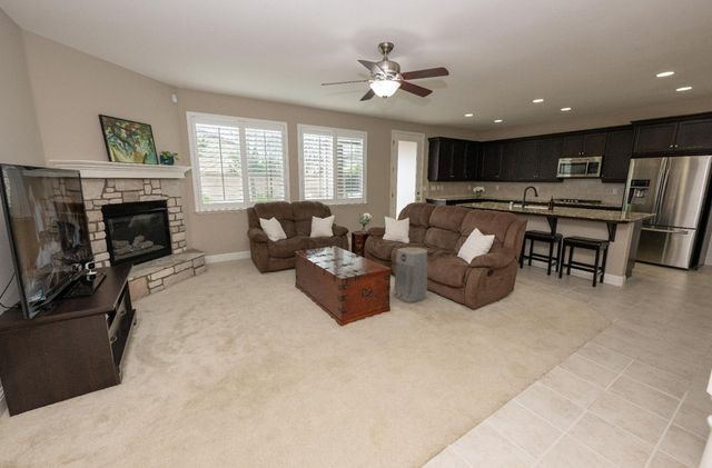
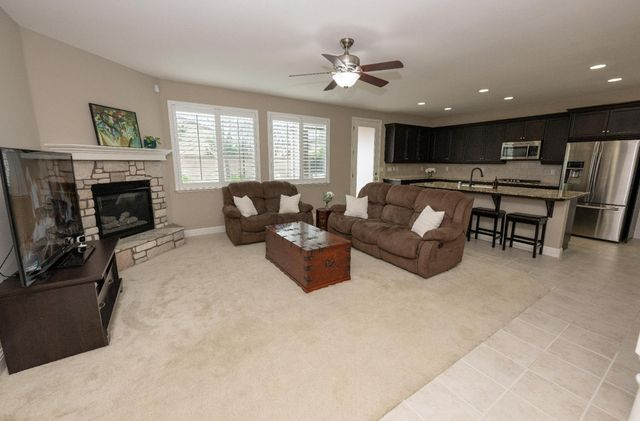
- air purifier (412, 272)
